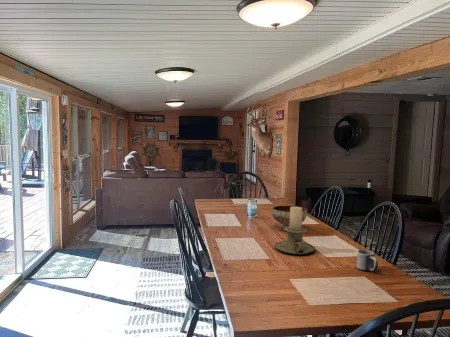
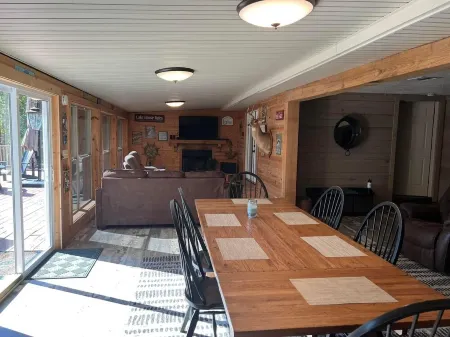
- candle holder (295, 228)
- mug (368, 261)
- bowl (288, 218)
